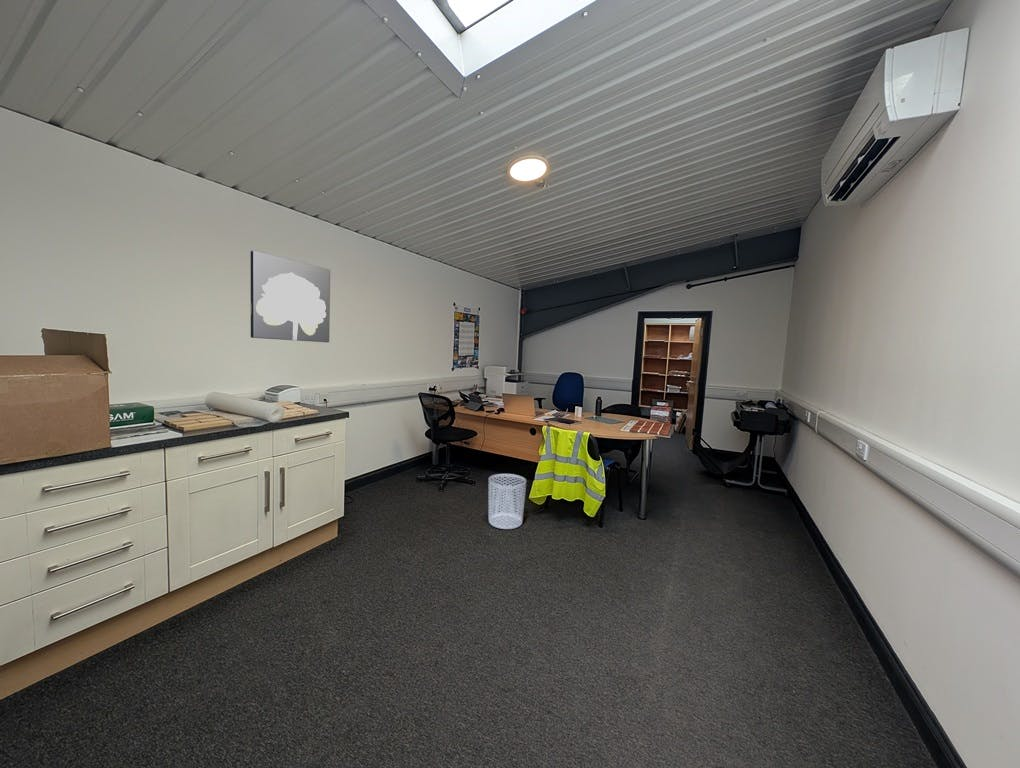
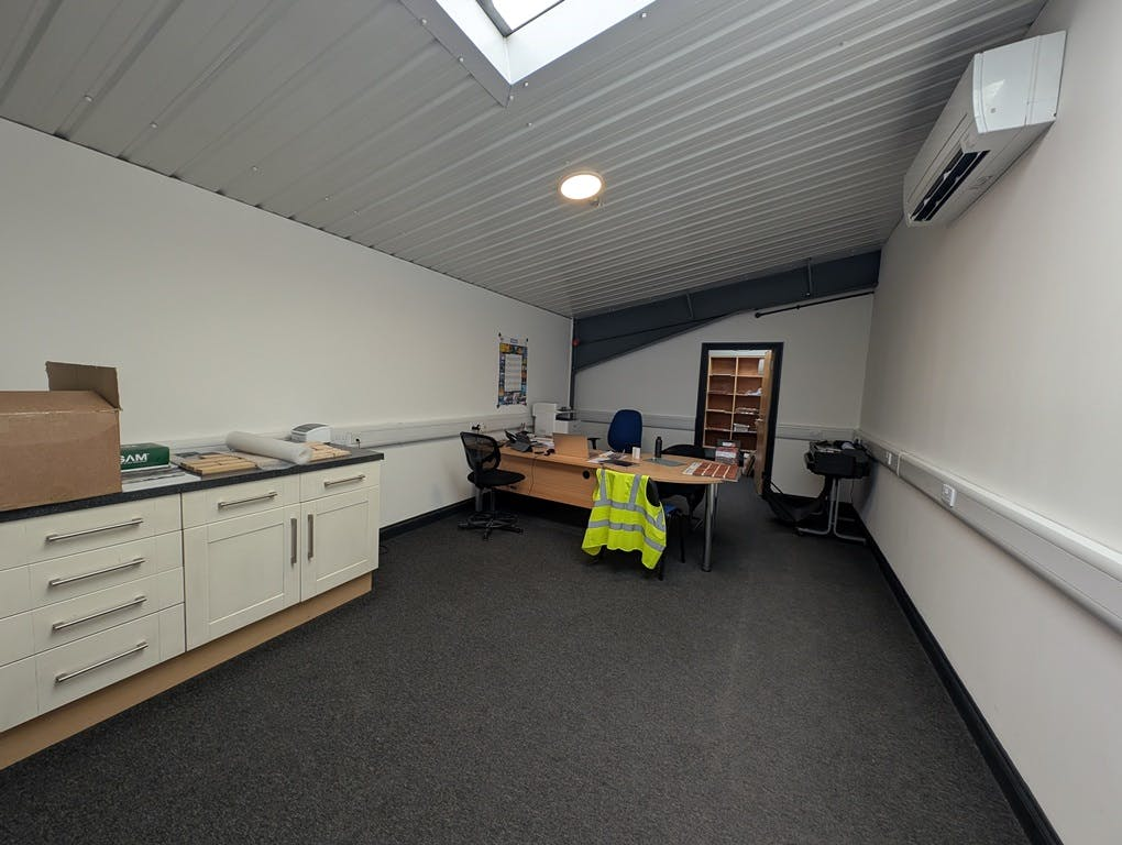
- waste bin (506, 500)
- wall art (293, 300)
